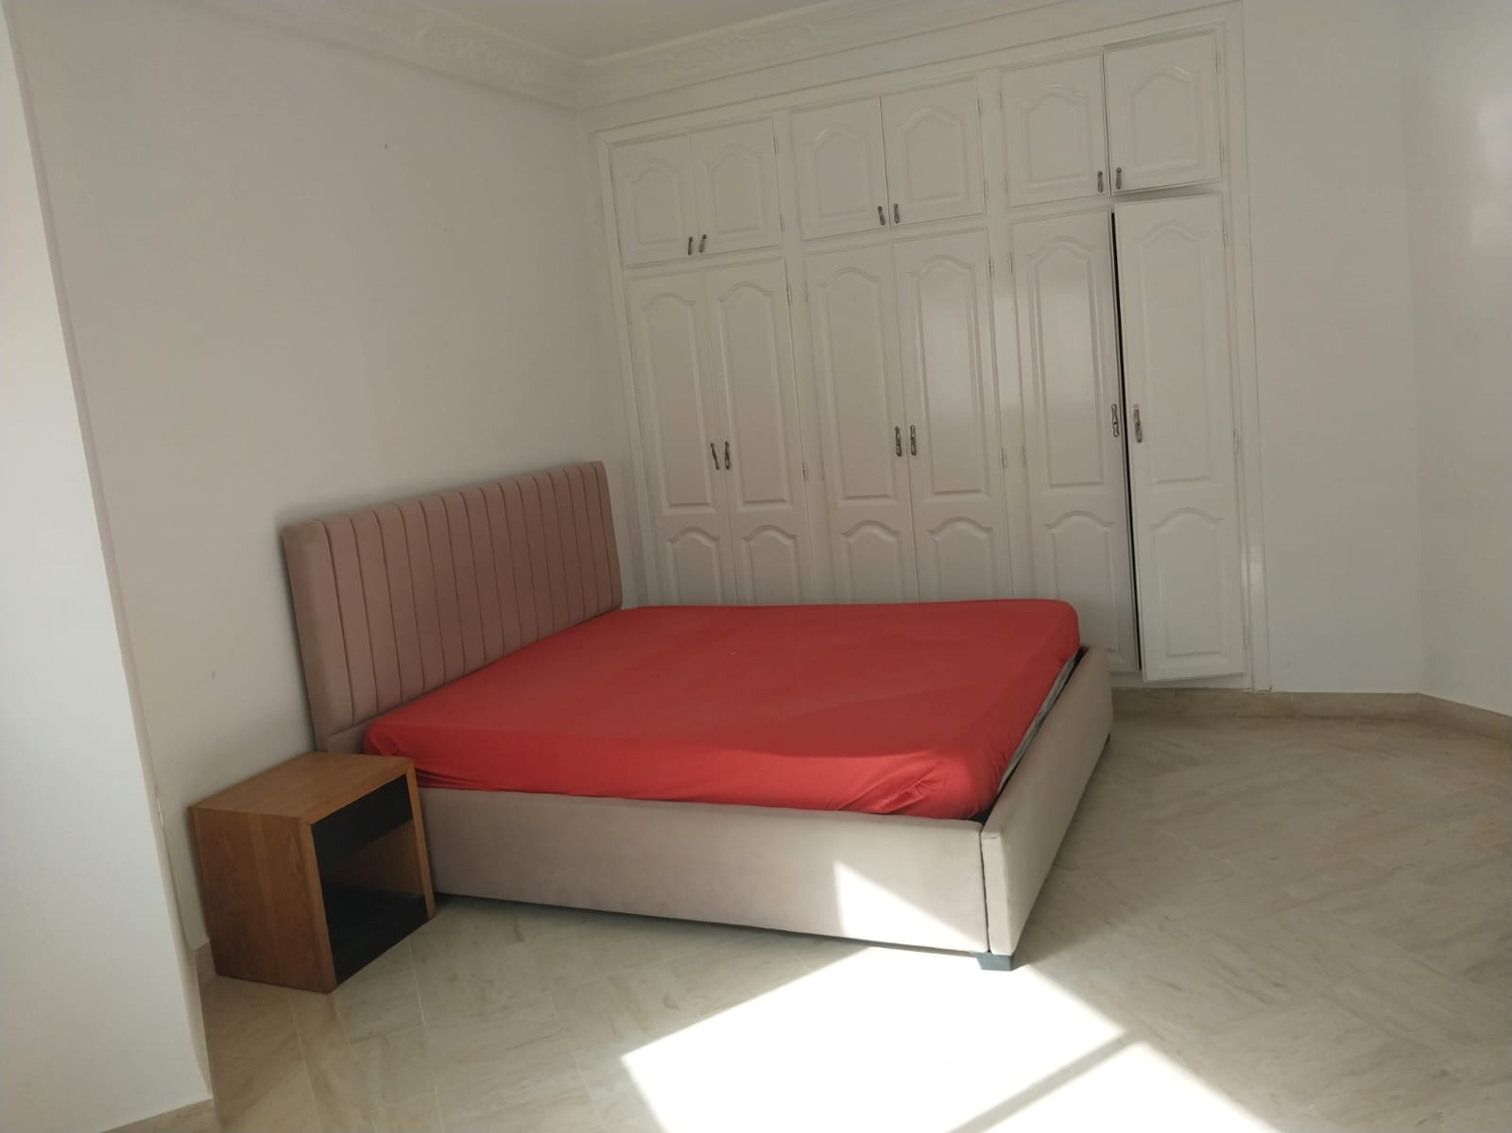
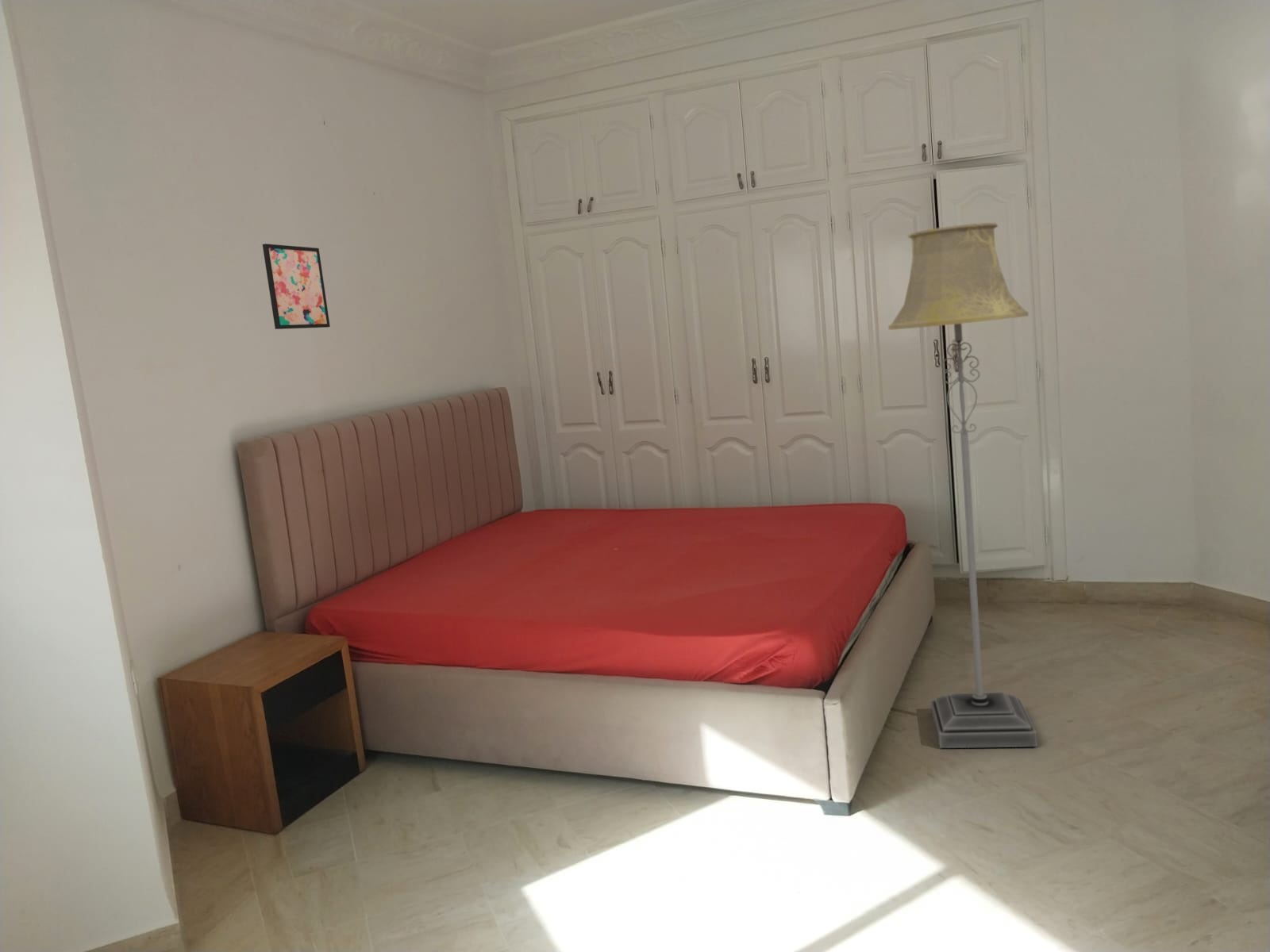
+ wall art (298, 287)
+ floor lamp (967, 487)
